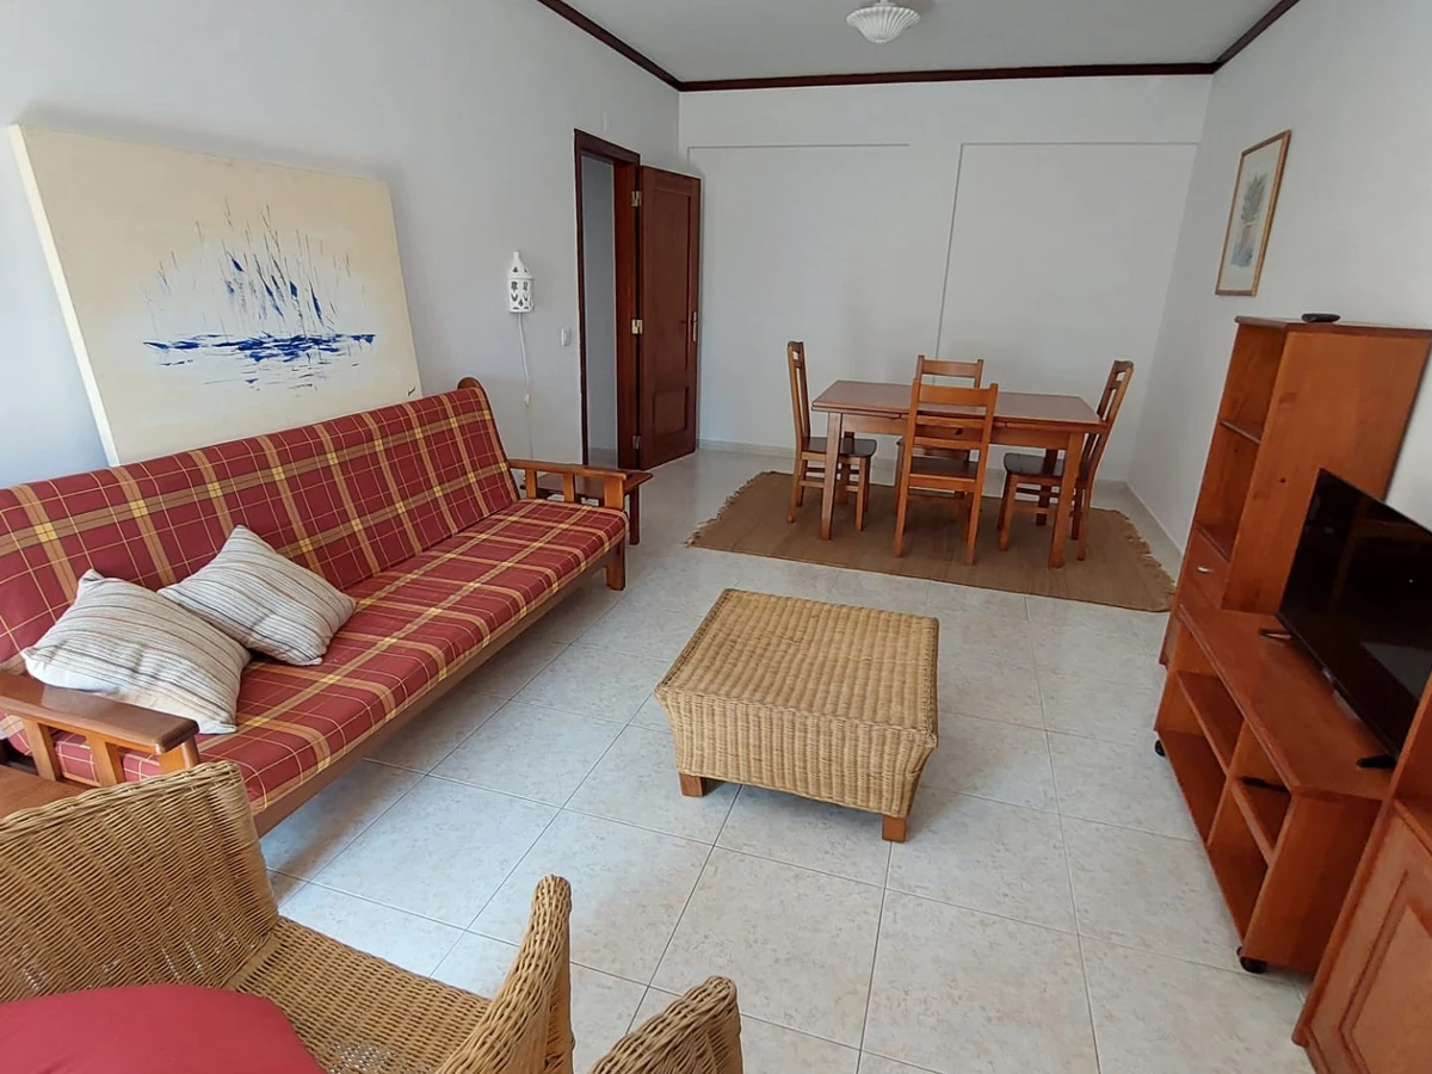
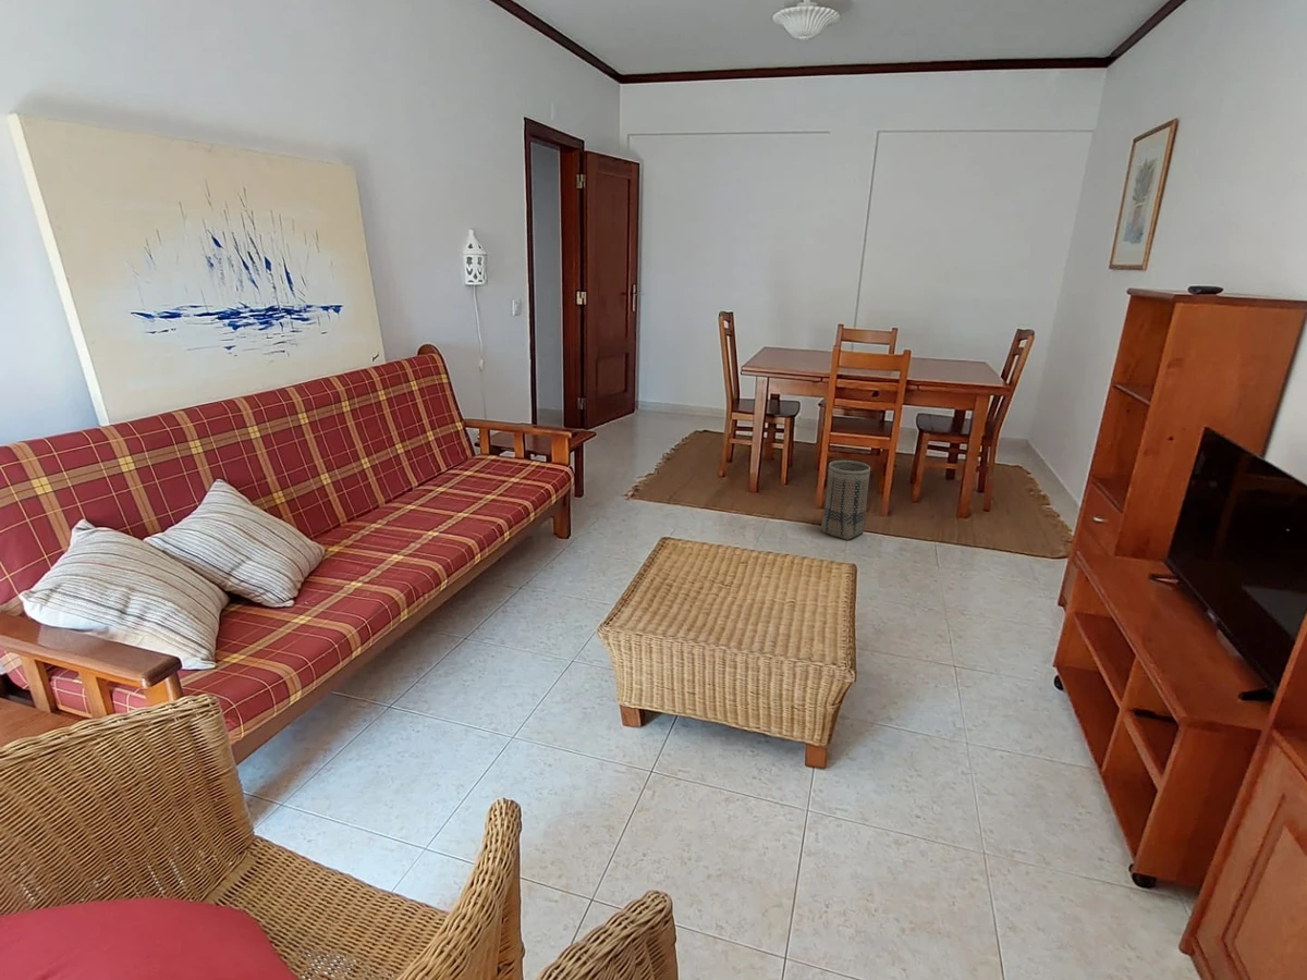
+ basket (845, 499)
